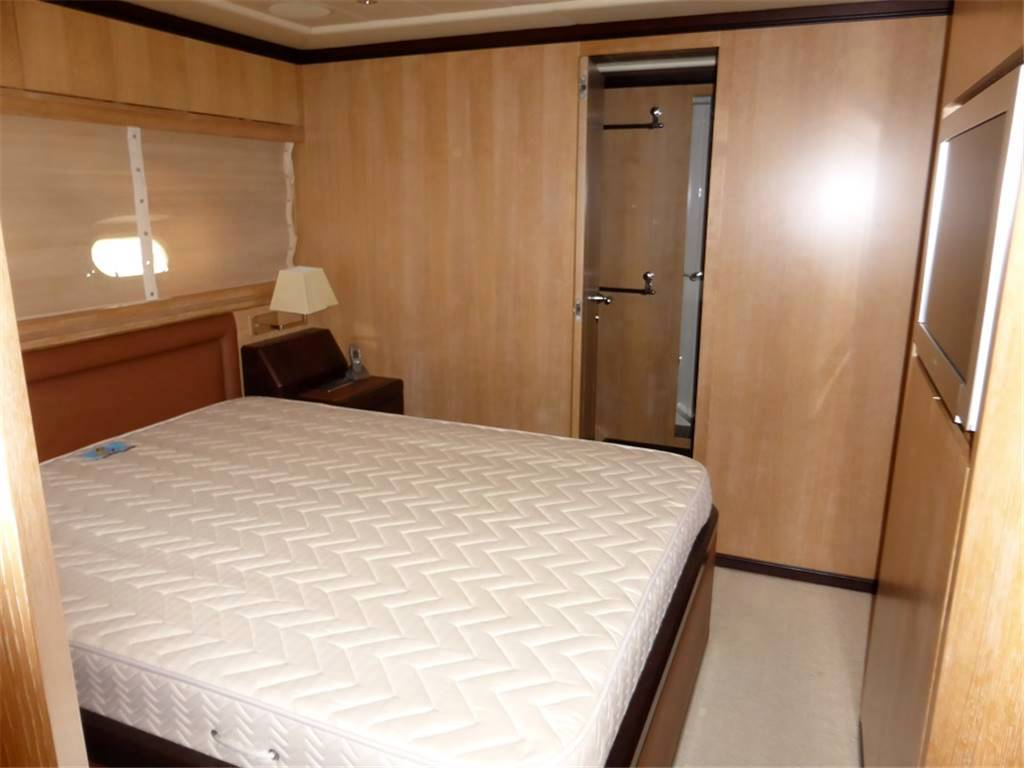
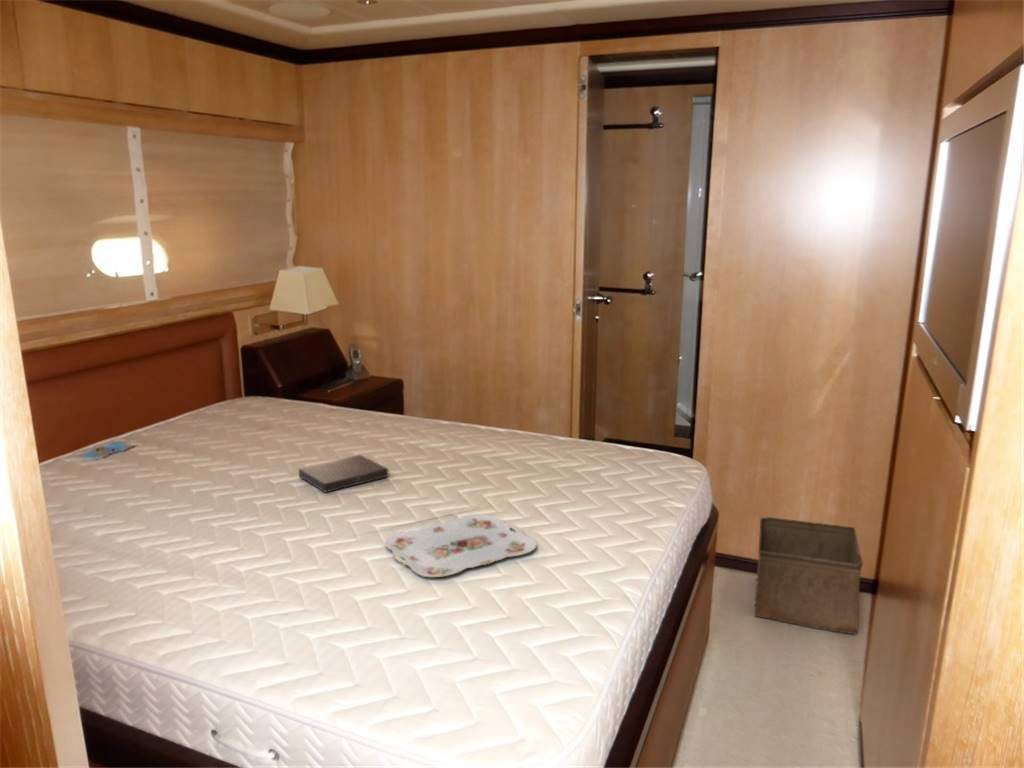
+ serving tray (460, 544)
+ book (343, 472)
+ storage bin (806, 571)
